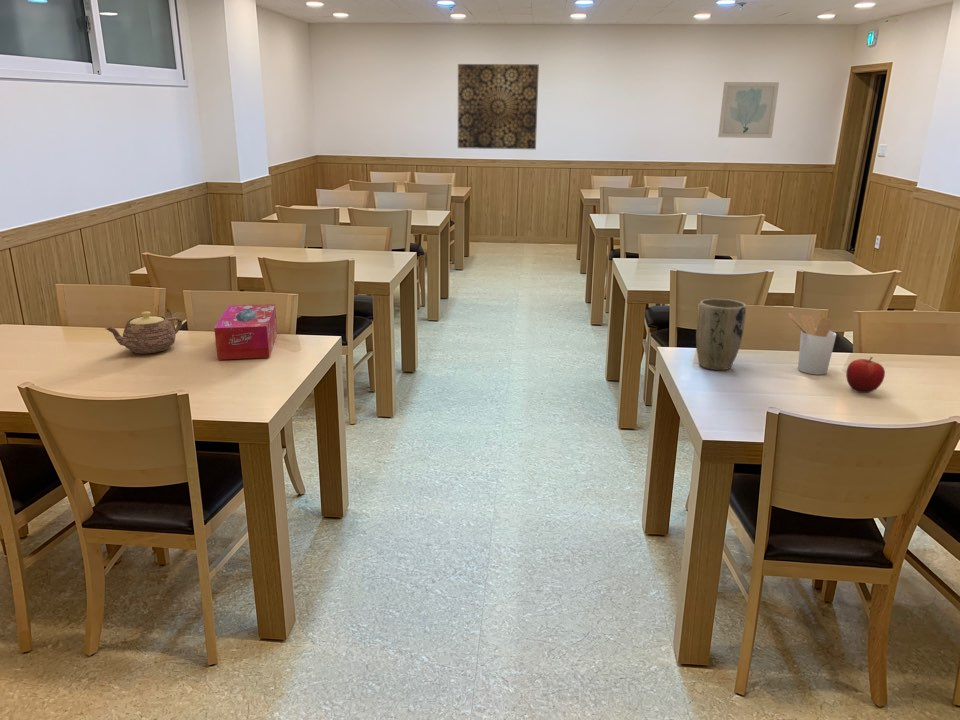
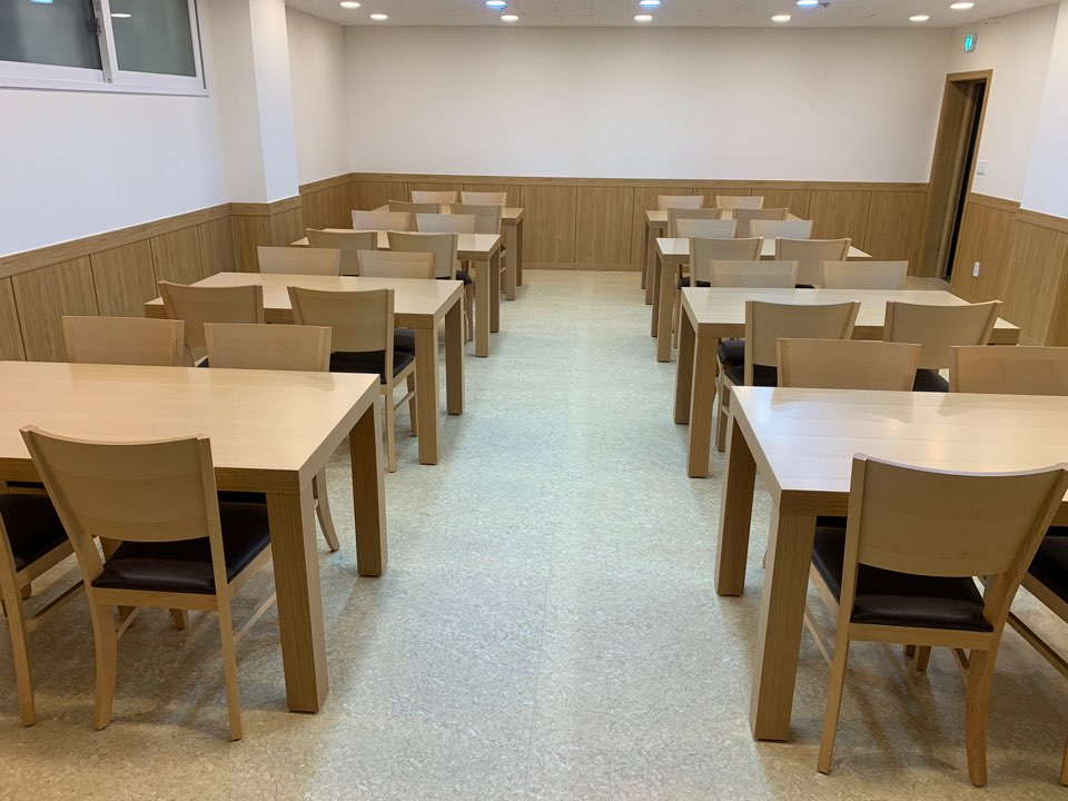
- wall art (748, 110)
- teapot (145, 331)
- utensil holder (808, 341)
- wall art (497, 107)
- fruit (864, 374)
- plant pot (719, 334)
- tissue box (248, 330)
